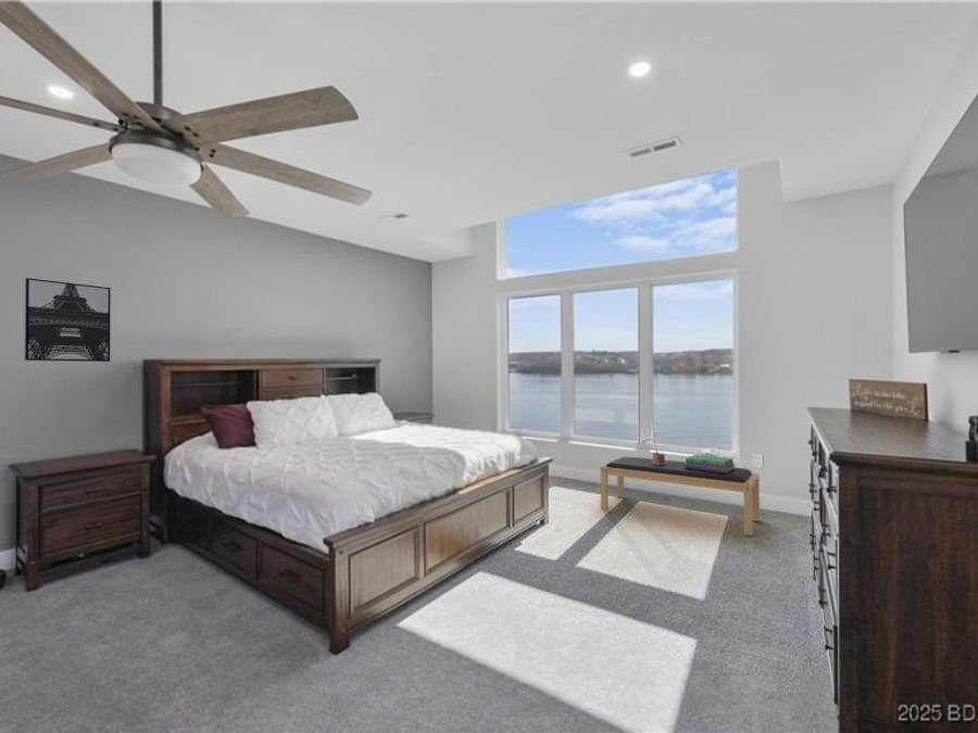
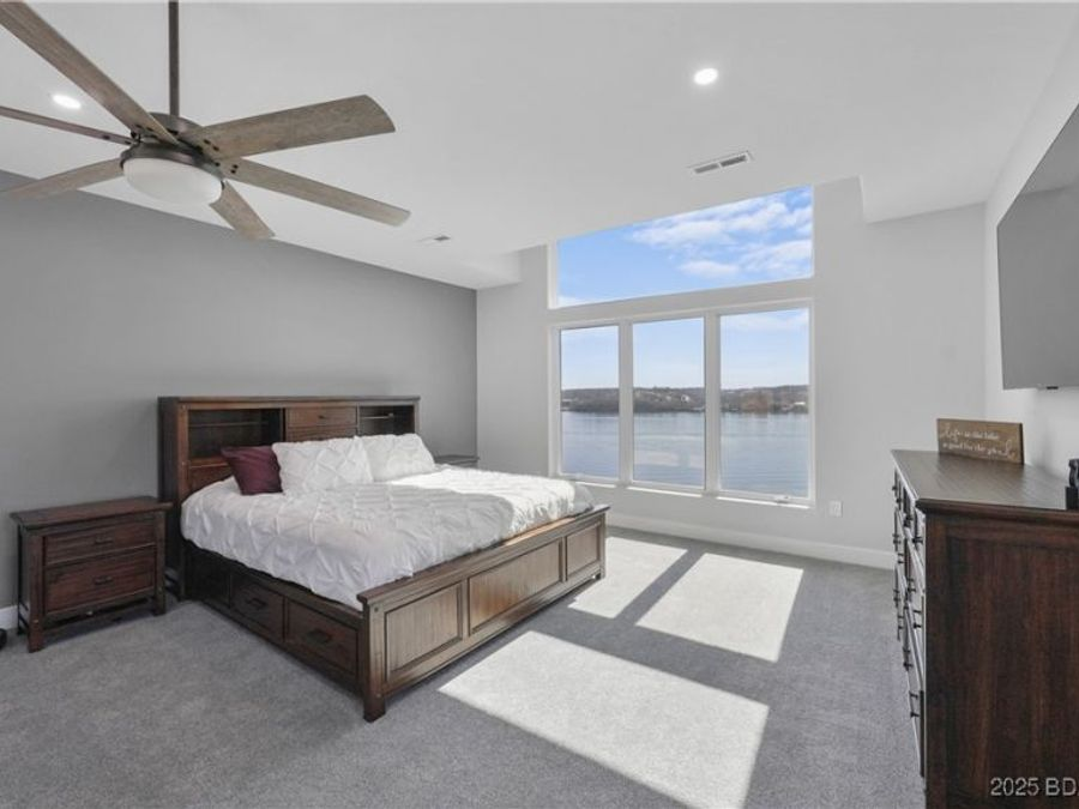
- stack of books (710, 463)
- potted plant (655, 448)
- bench (677, 483)
- wall art (70, 321)
